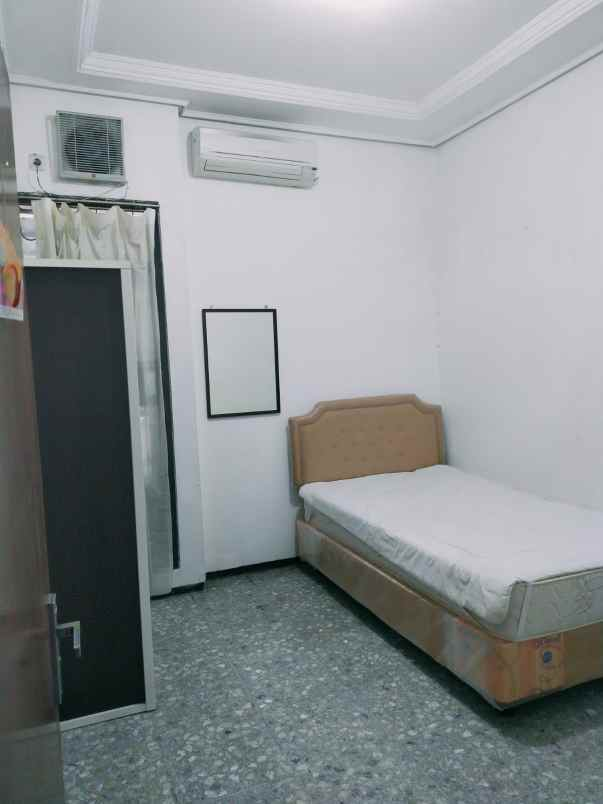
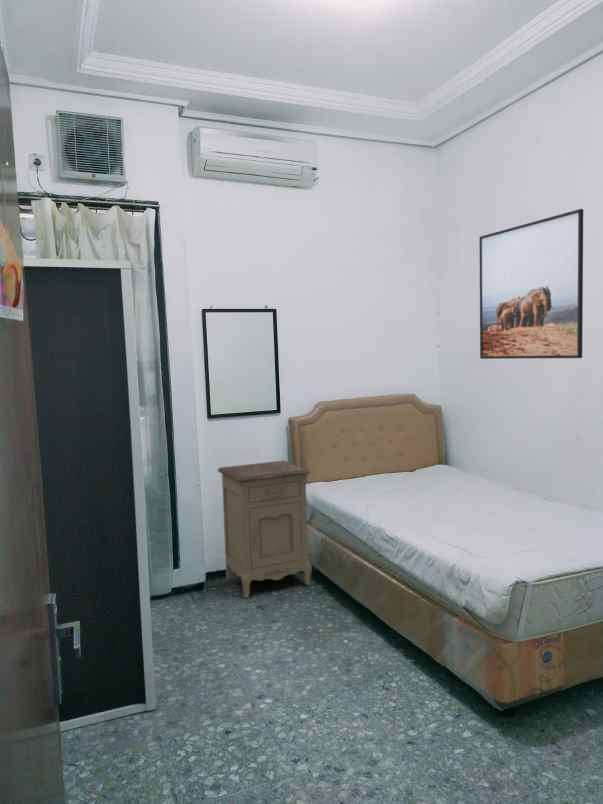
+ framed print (526, 291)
+ nightstand (267, 526)
